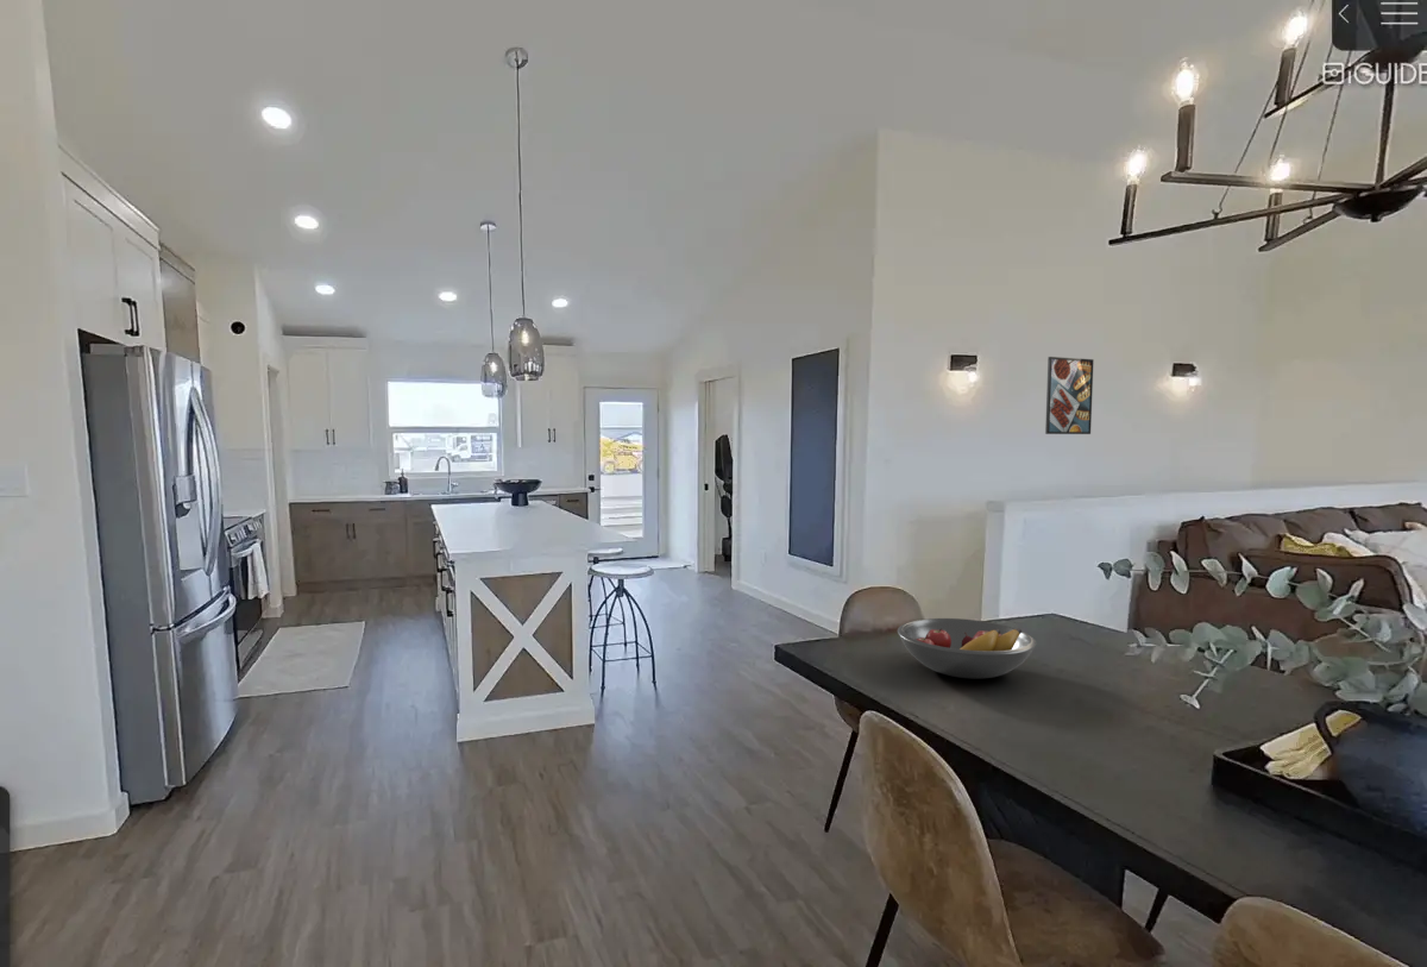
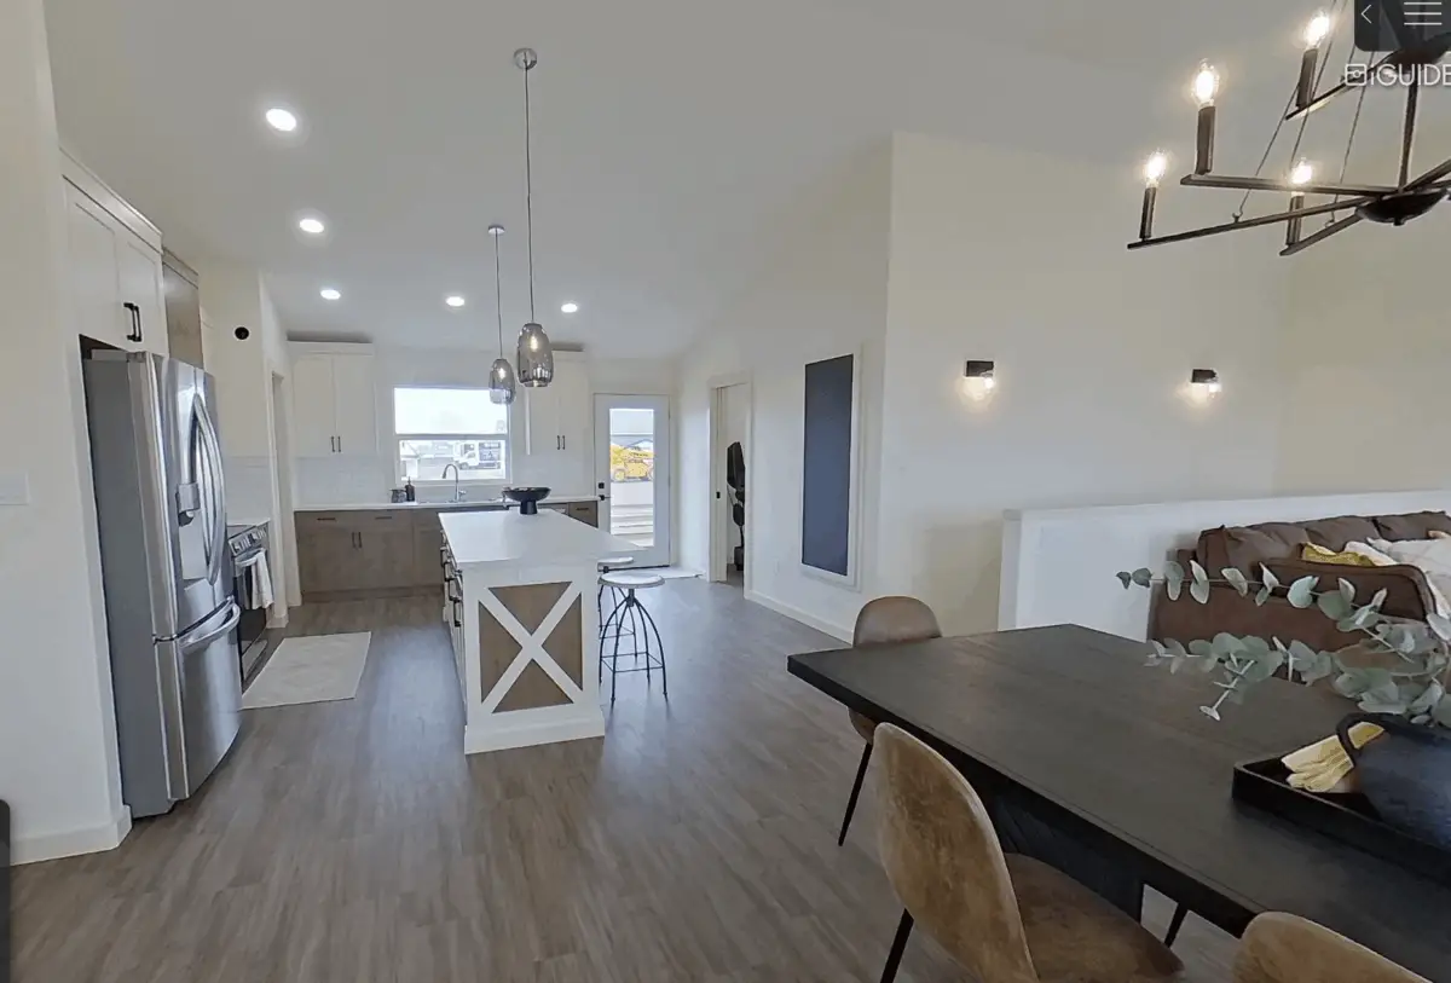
- fruit bowl (964, 647)
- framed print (1069, 396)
